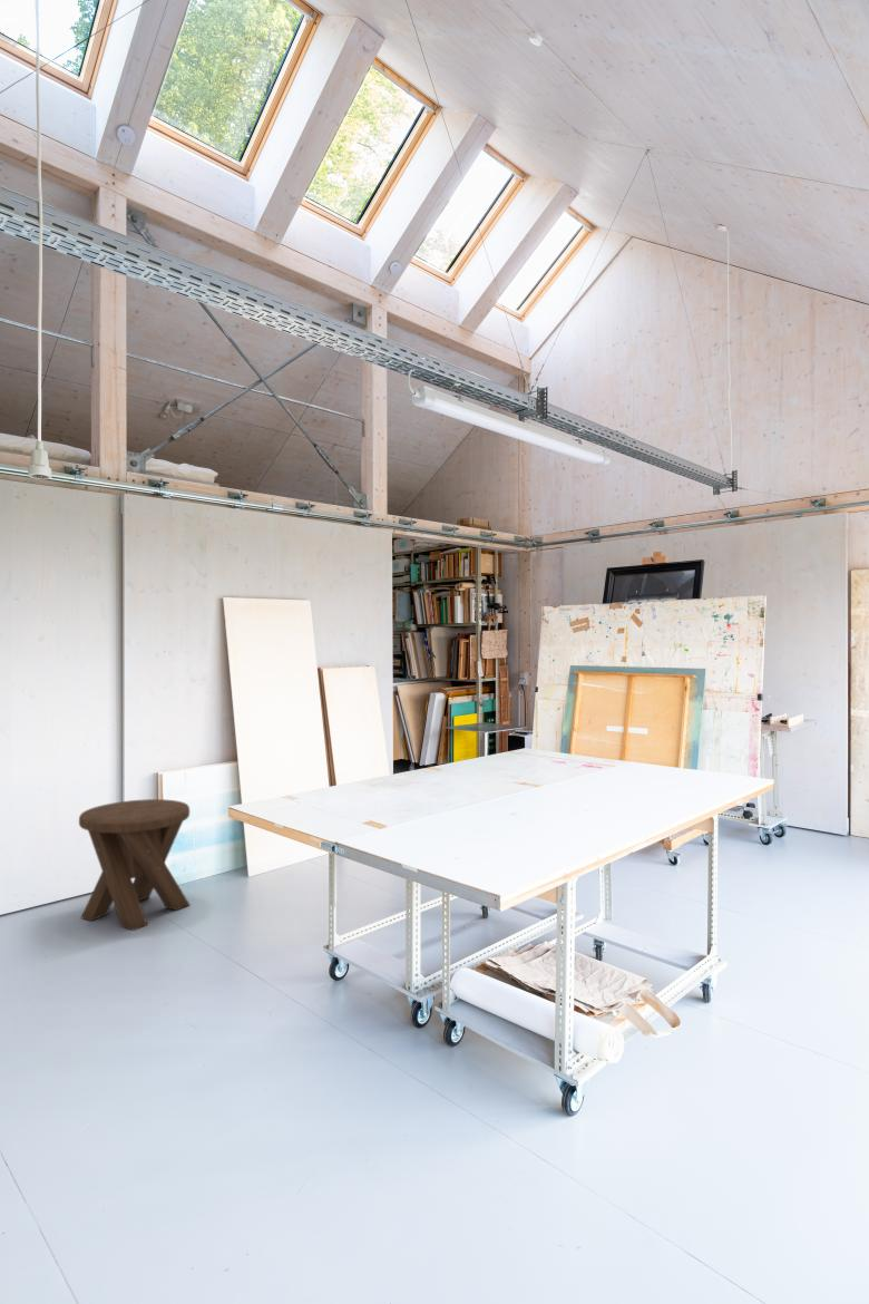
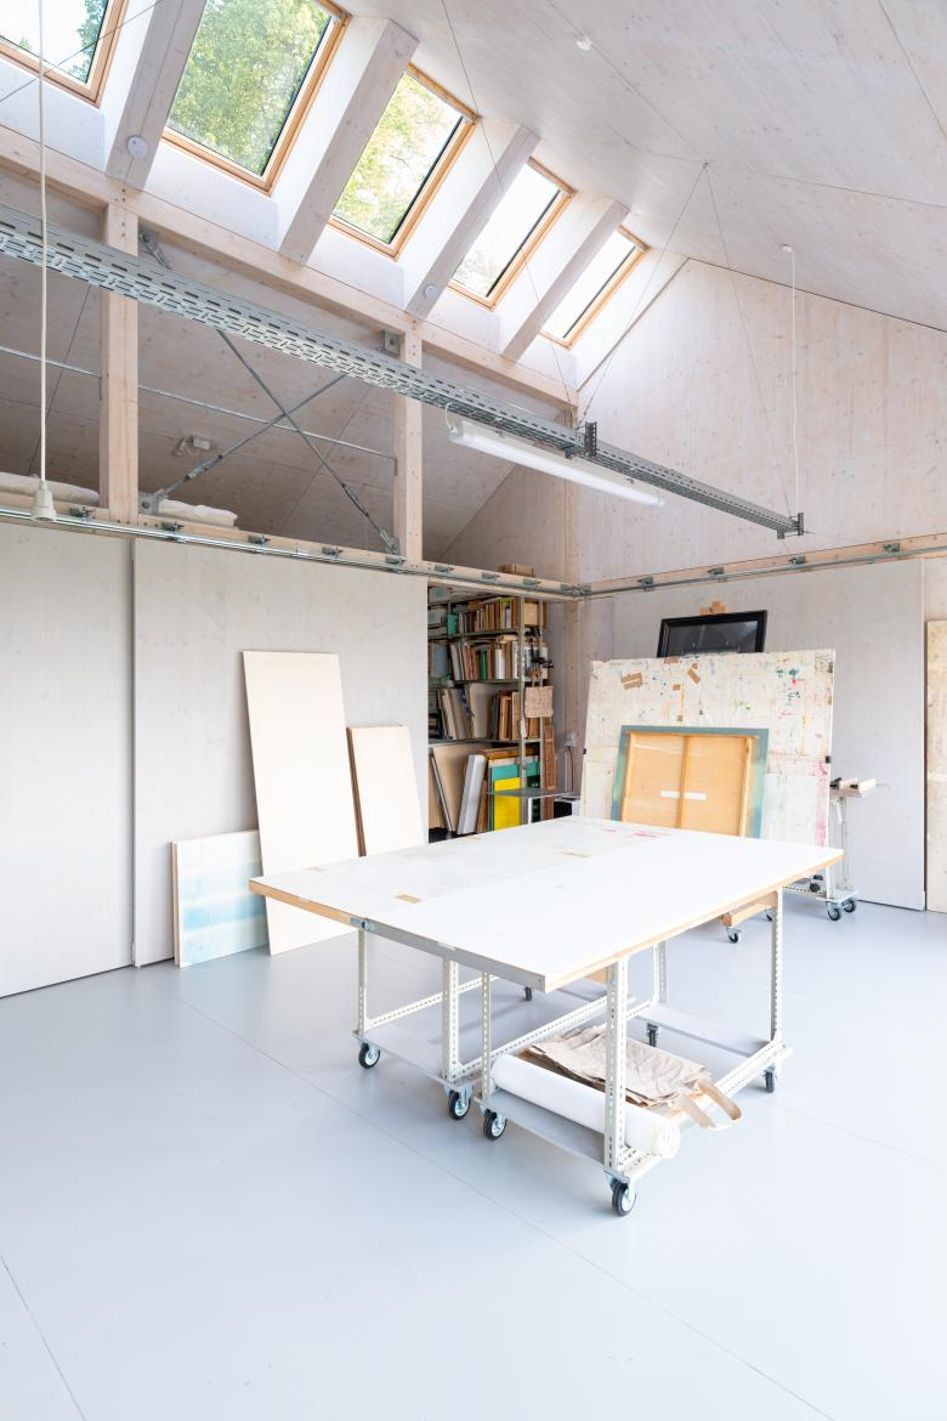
- music stool (136, 860)
